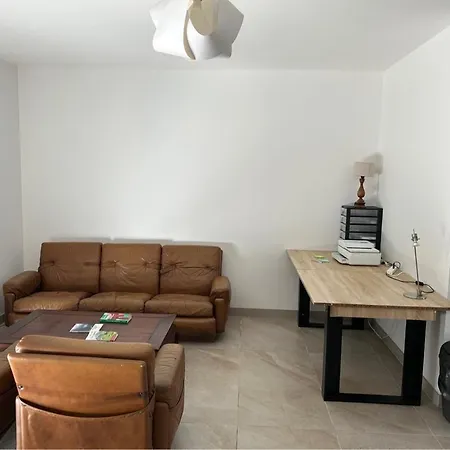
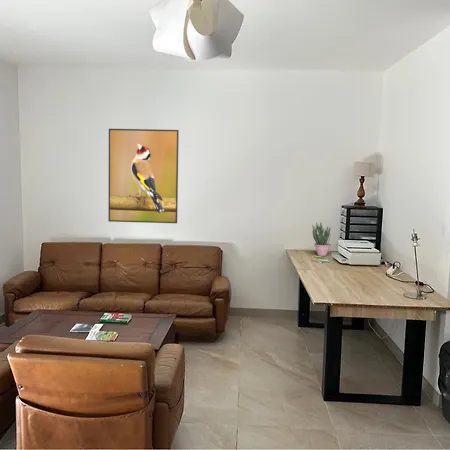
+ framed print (143, 176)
+ potted plant (321, 238)
